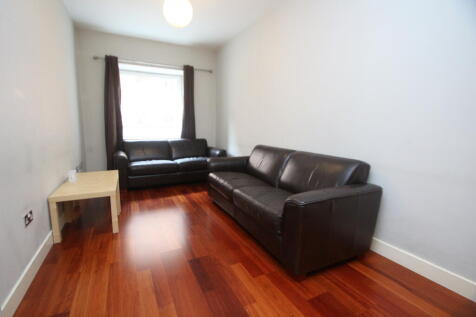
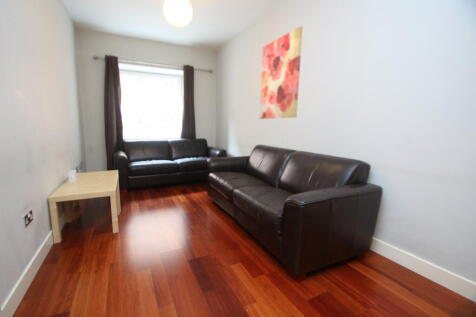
+ wall art (278, 79)
